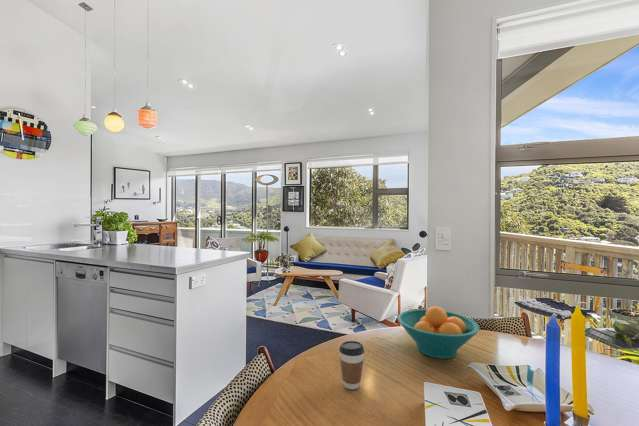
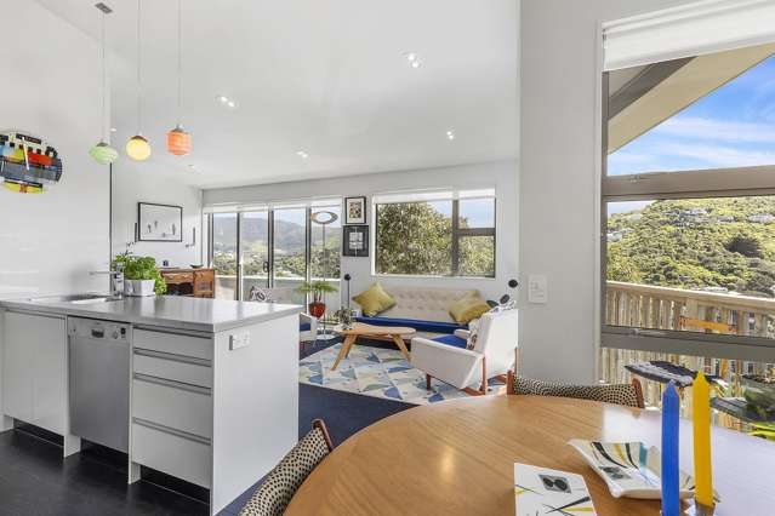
- fruit bowl (436, 328)
- coffee cup (351, 364)
